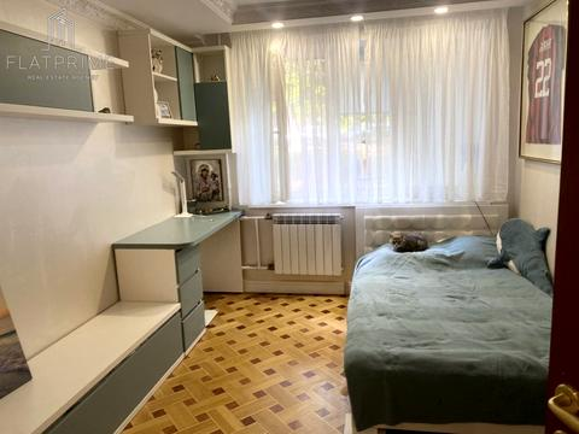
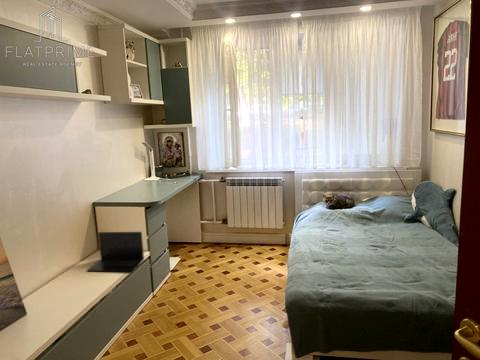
+ laptop (115, 251)
